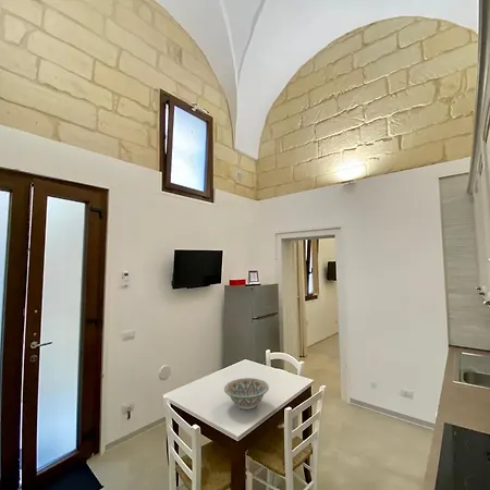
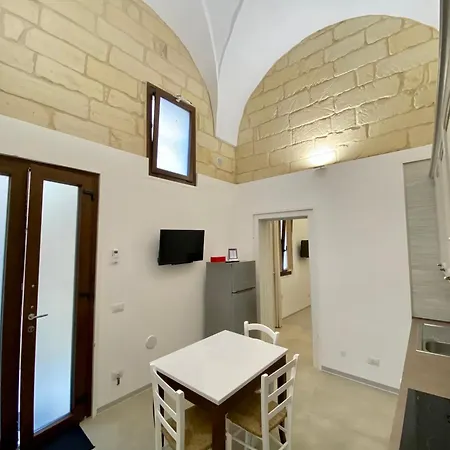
- decorative bowl (246, 395)
